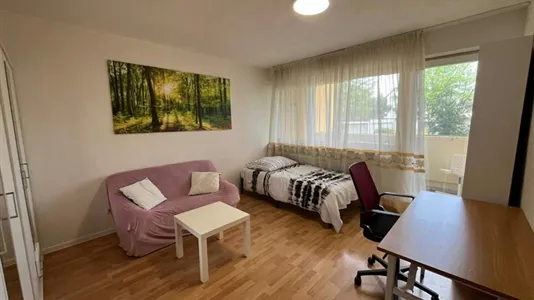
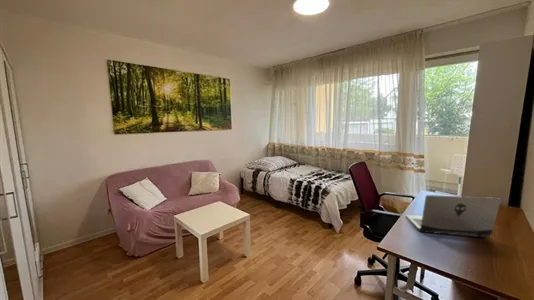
+ laptop computer (446, 209)
